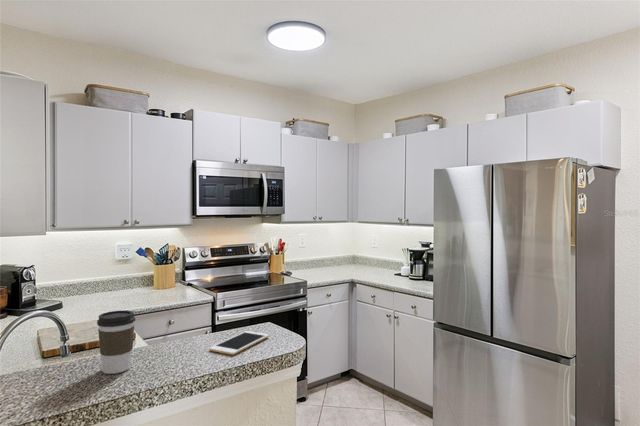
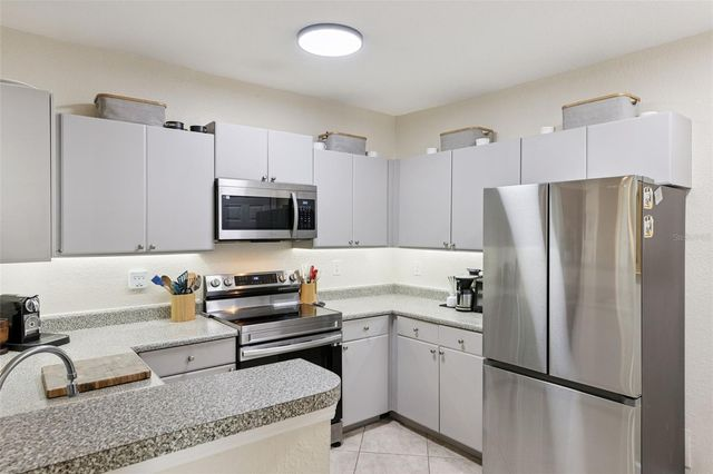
- coffee cup (116, 341)
- cell phone (240, 342)
